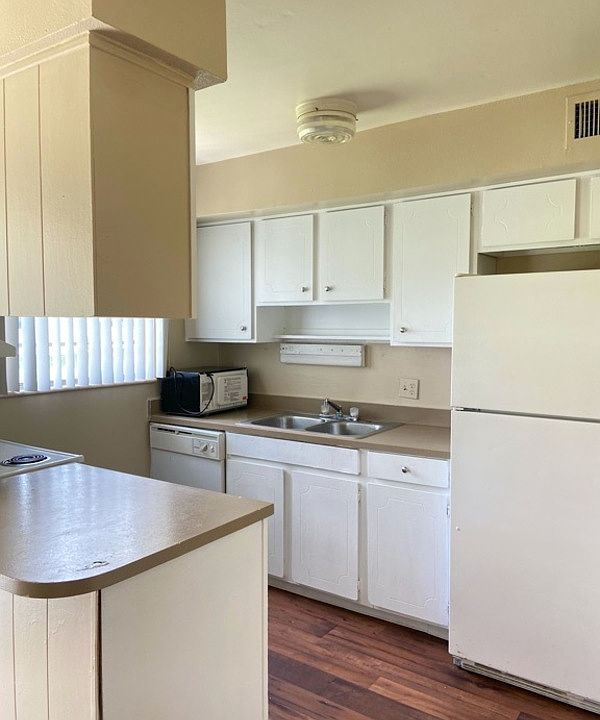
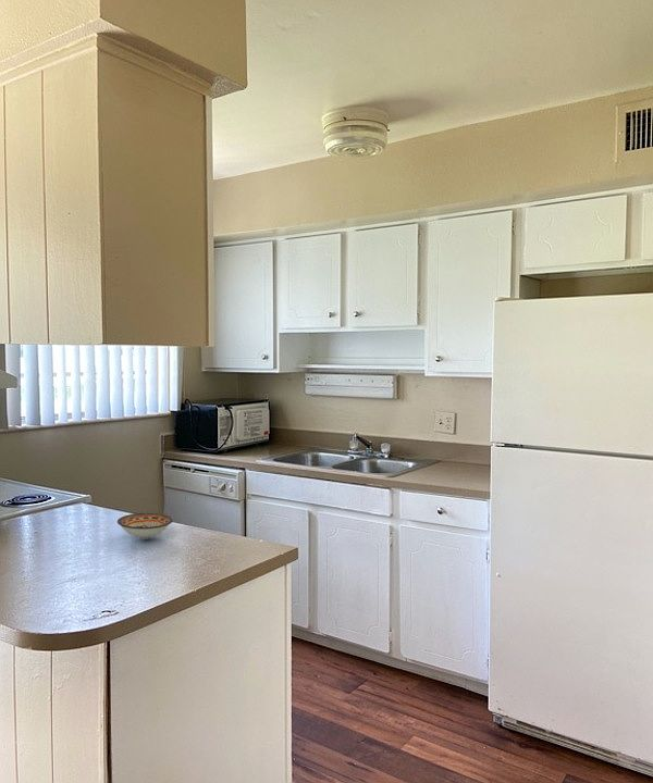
+ bowl (145, 529)
